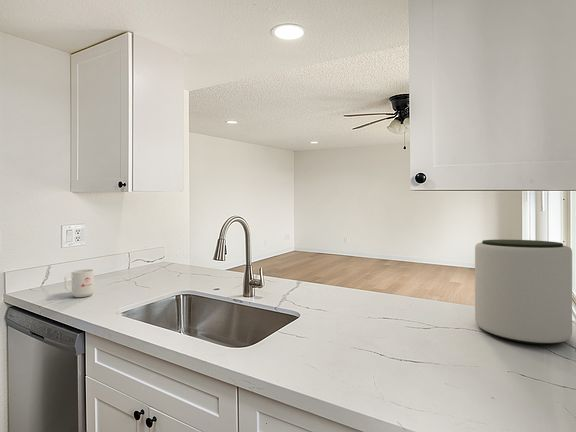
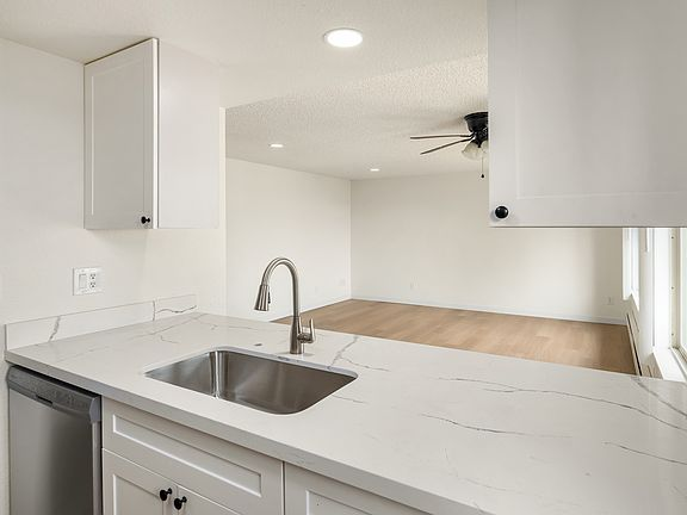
- mug (79, 283)
- plant pot (520, 287)
